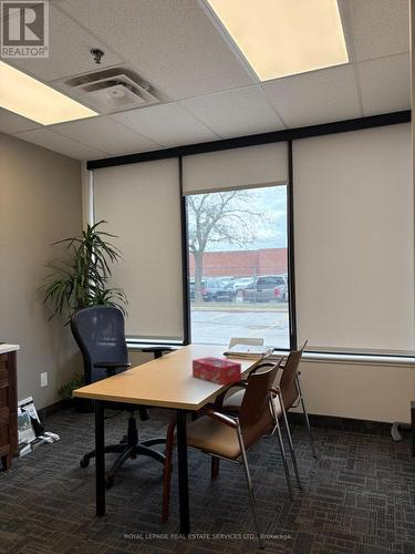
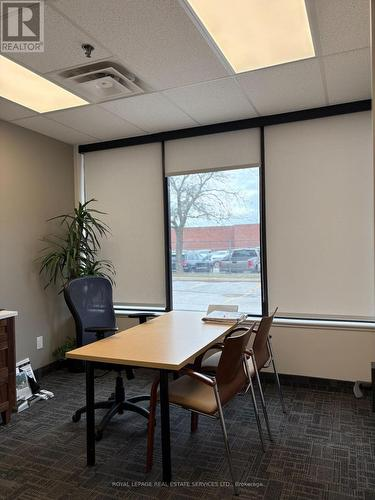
- tissue box (216, 369)
